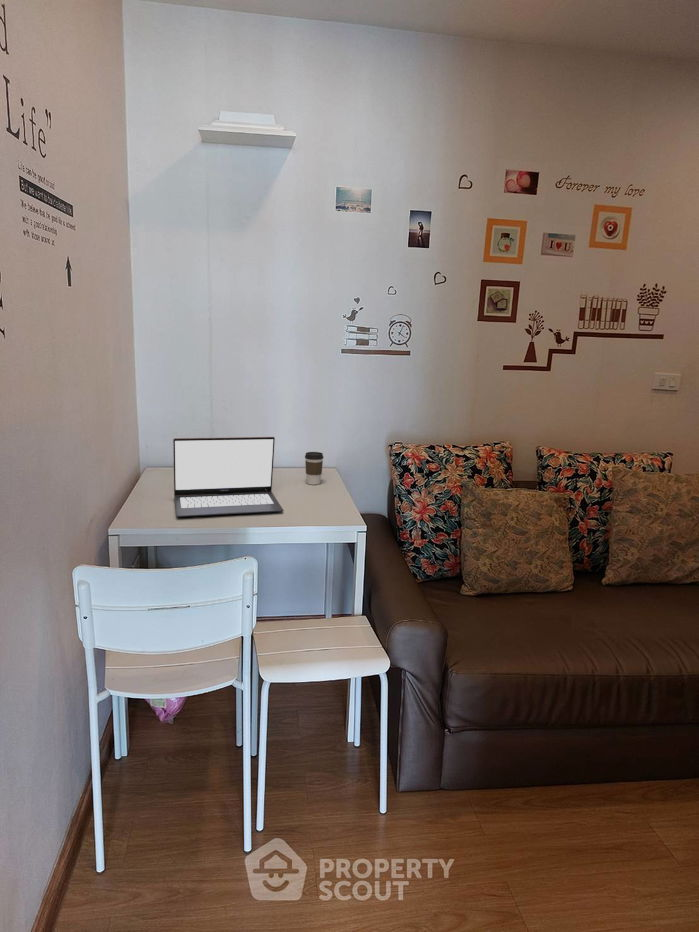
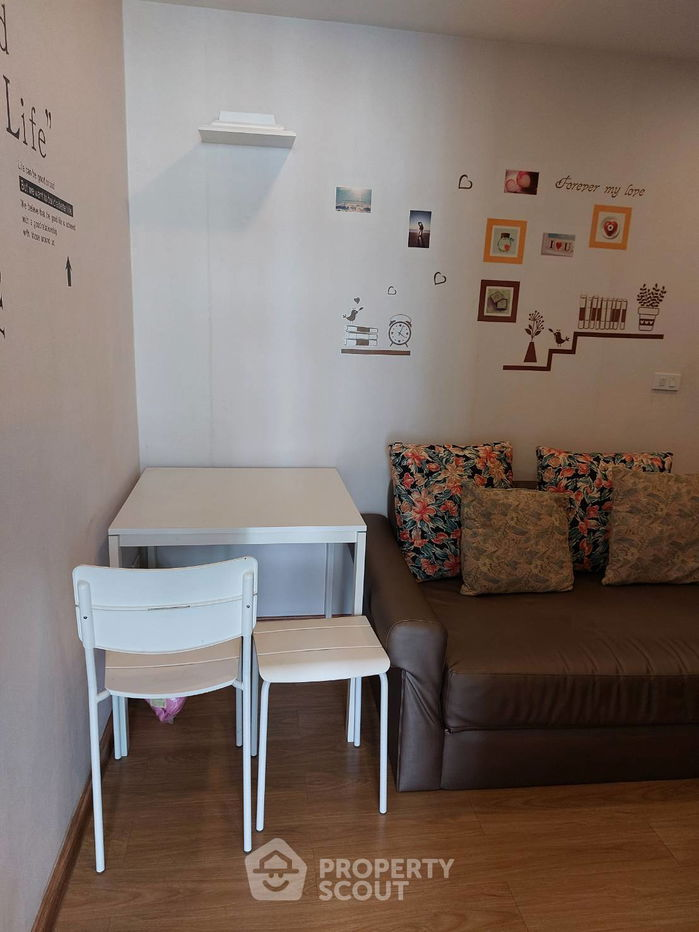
- laptop (227, 473)
- coffee cup (313, 468)
